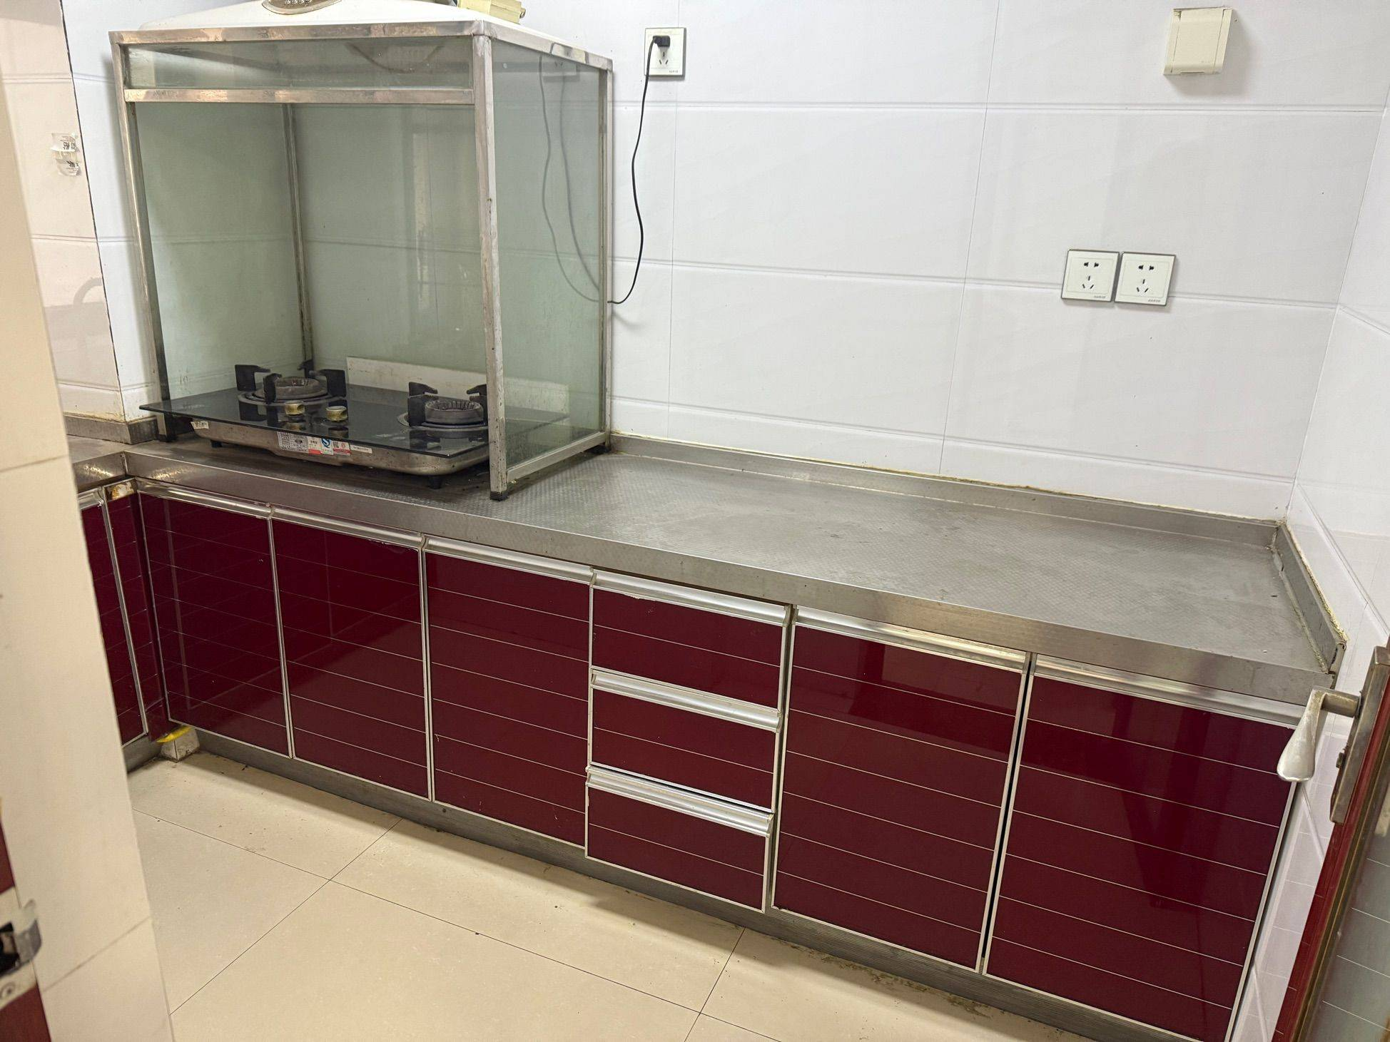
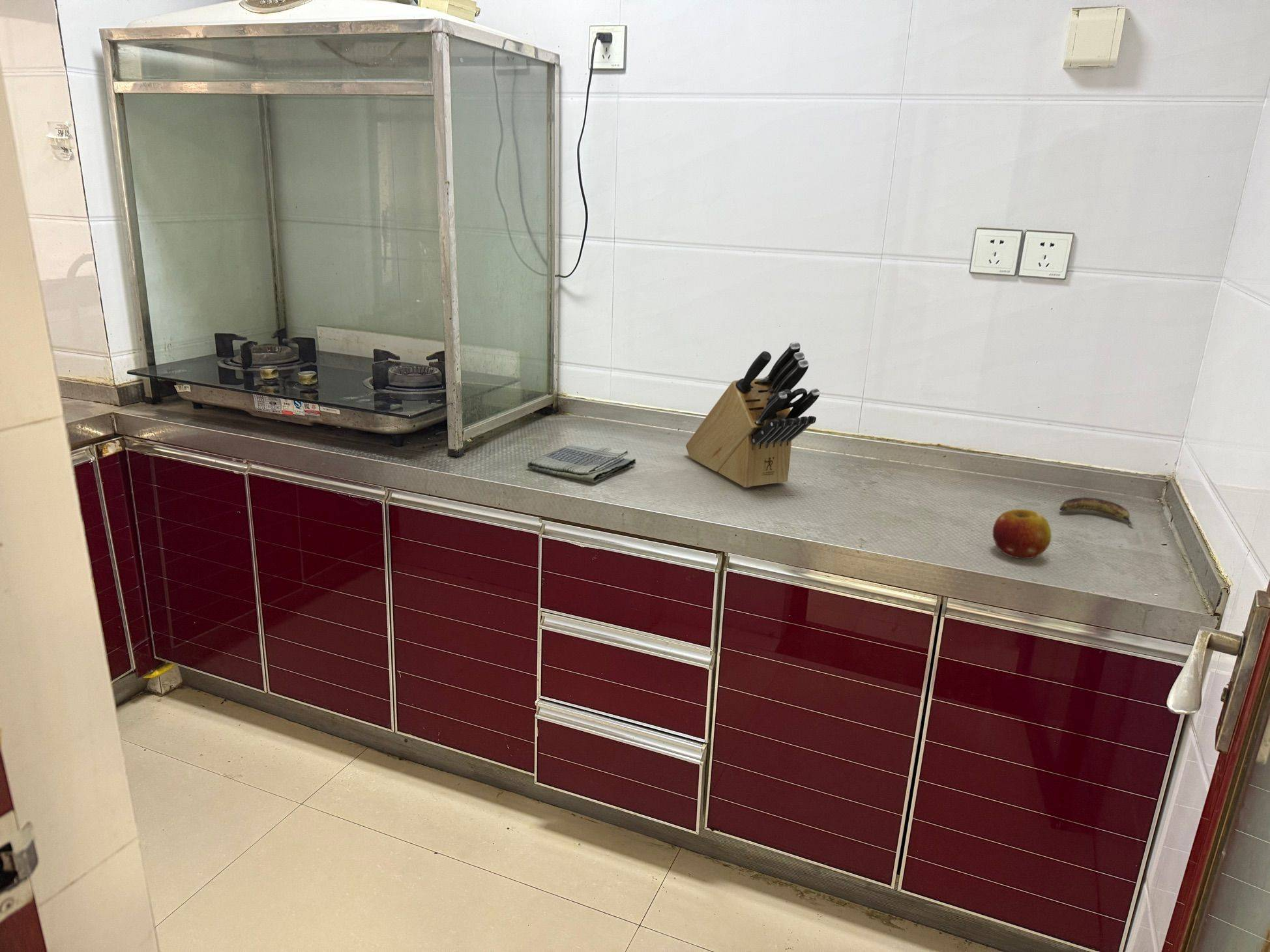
+ fruit (1021, 533)
+ knife block (750, 407)
+ banana (1095, 509)
+ dish towel (583, 460)
